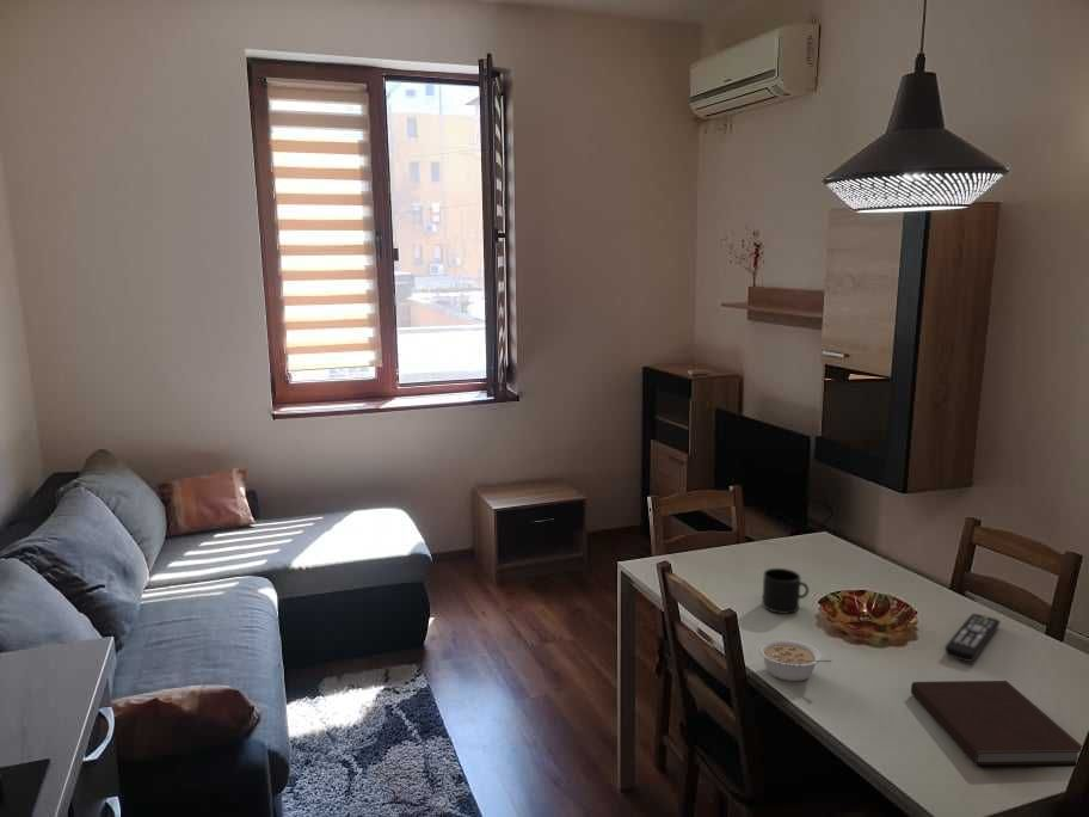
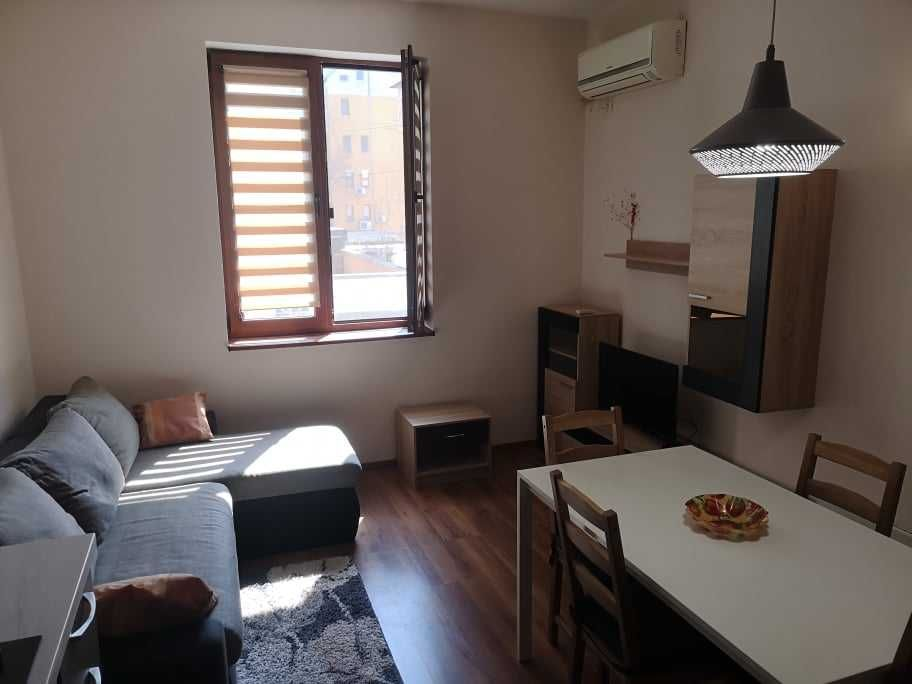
- mug (786, 590)
- notebook (992, 720)
- legume (792, 659)
- remote control (972, 637)
